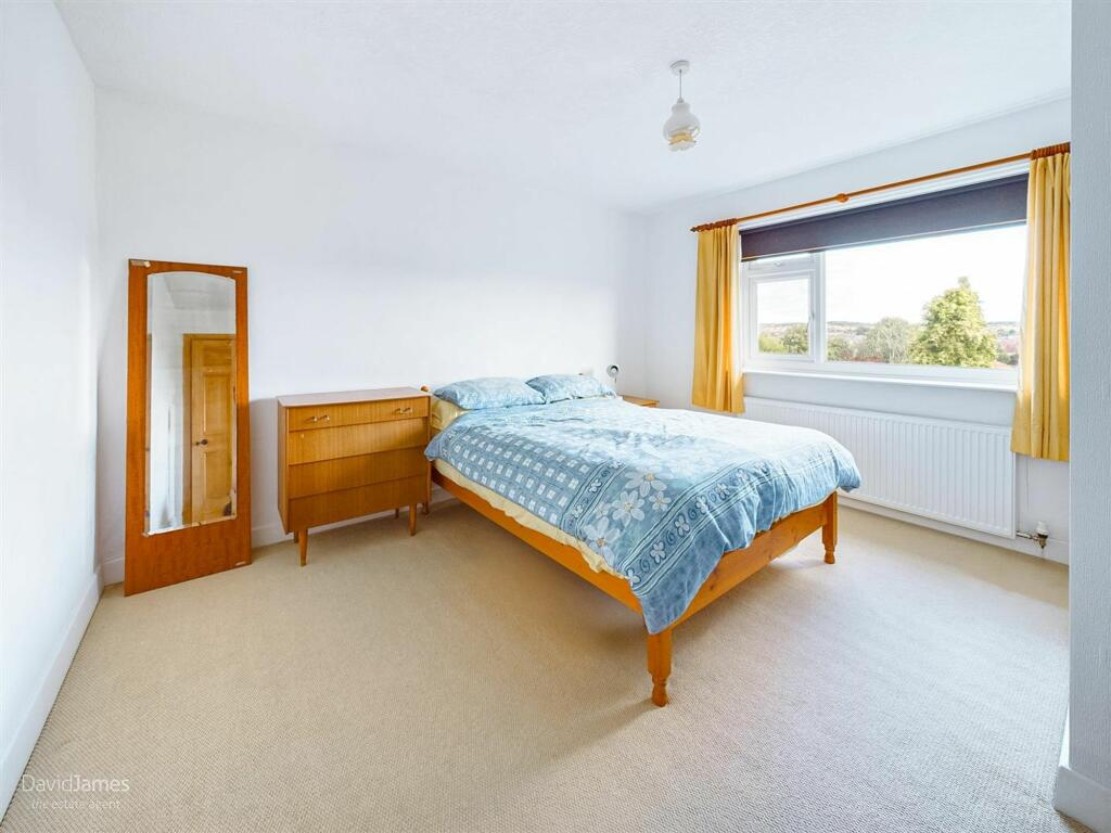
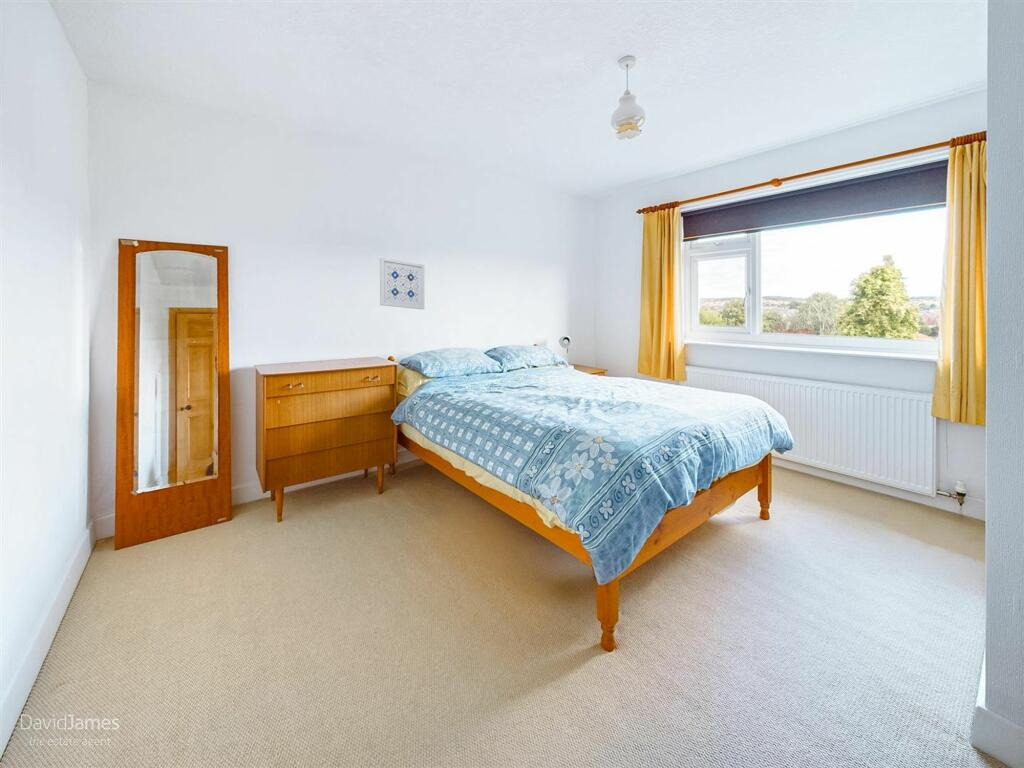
+ wall art (402, 284)
